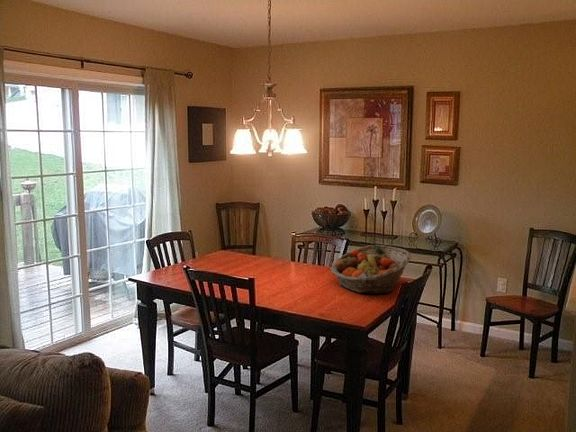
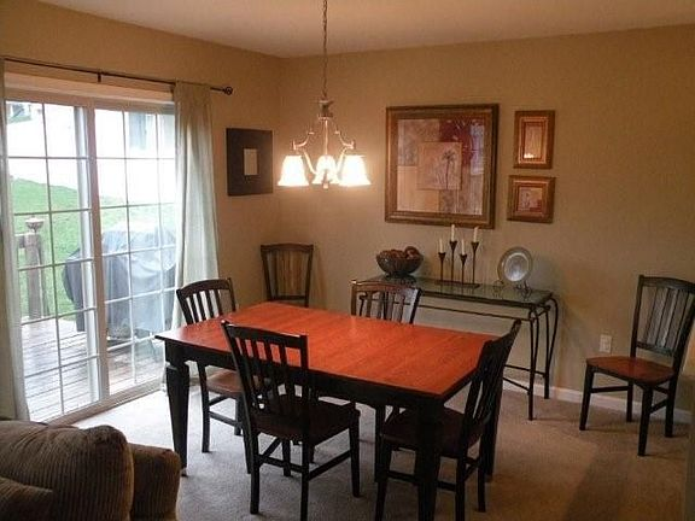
- fruit basket (370, 268)
